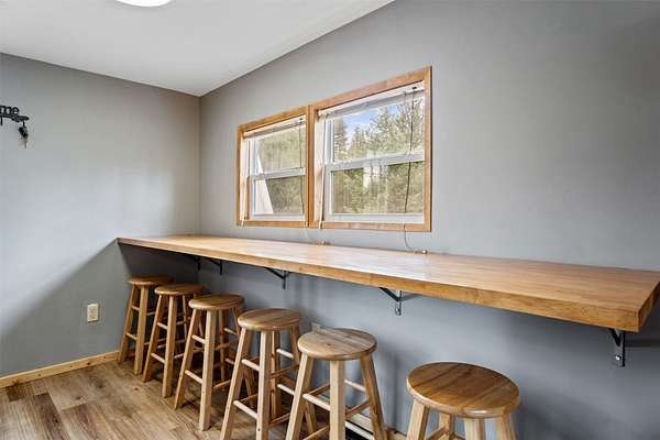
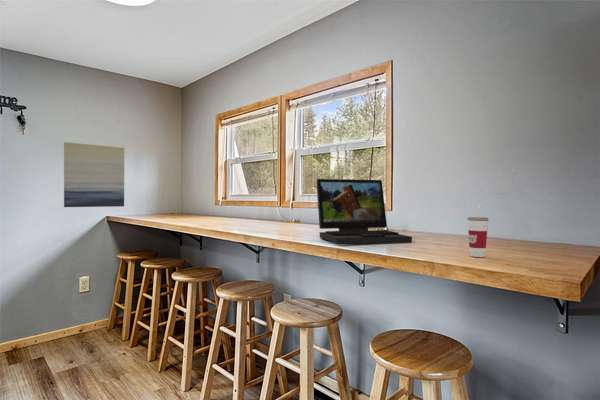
+ wall art (95, 176)
+ cup (477, 230)
+ laptop (360, 208)
